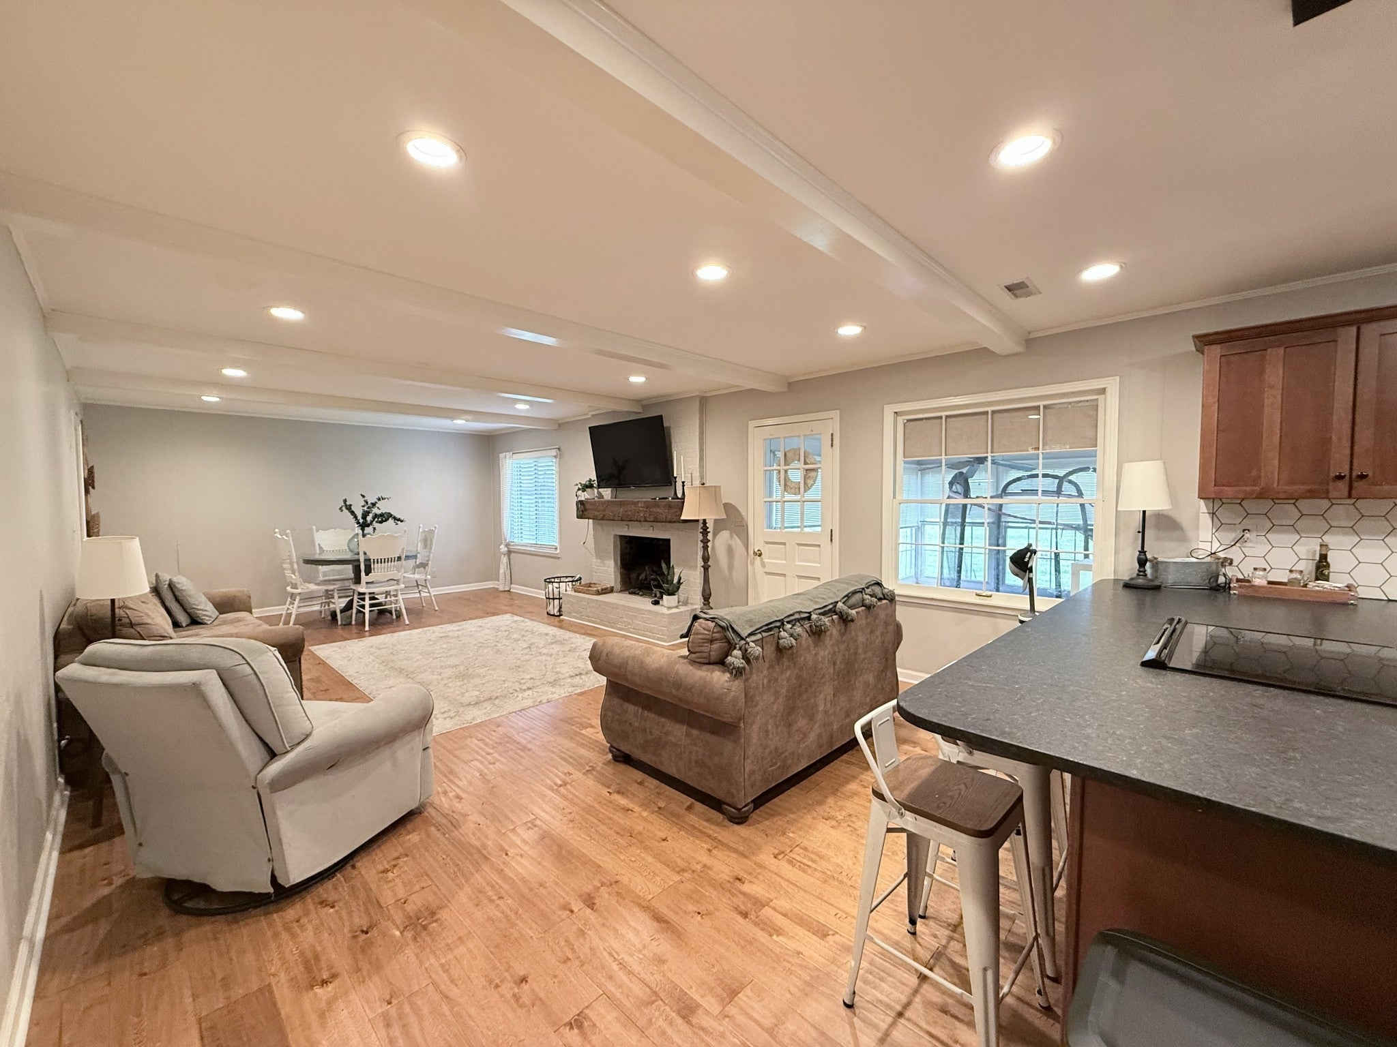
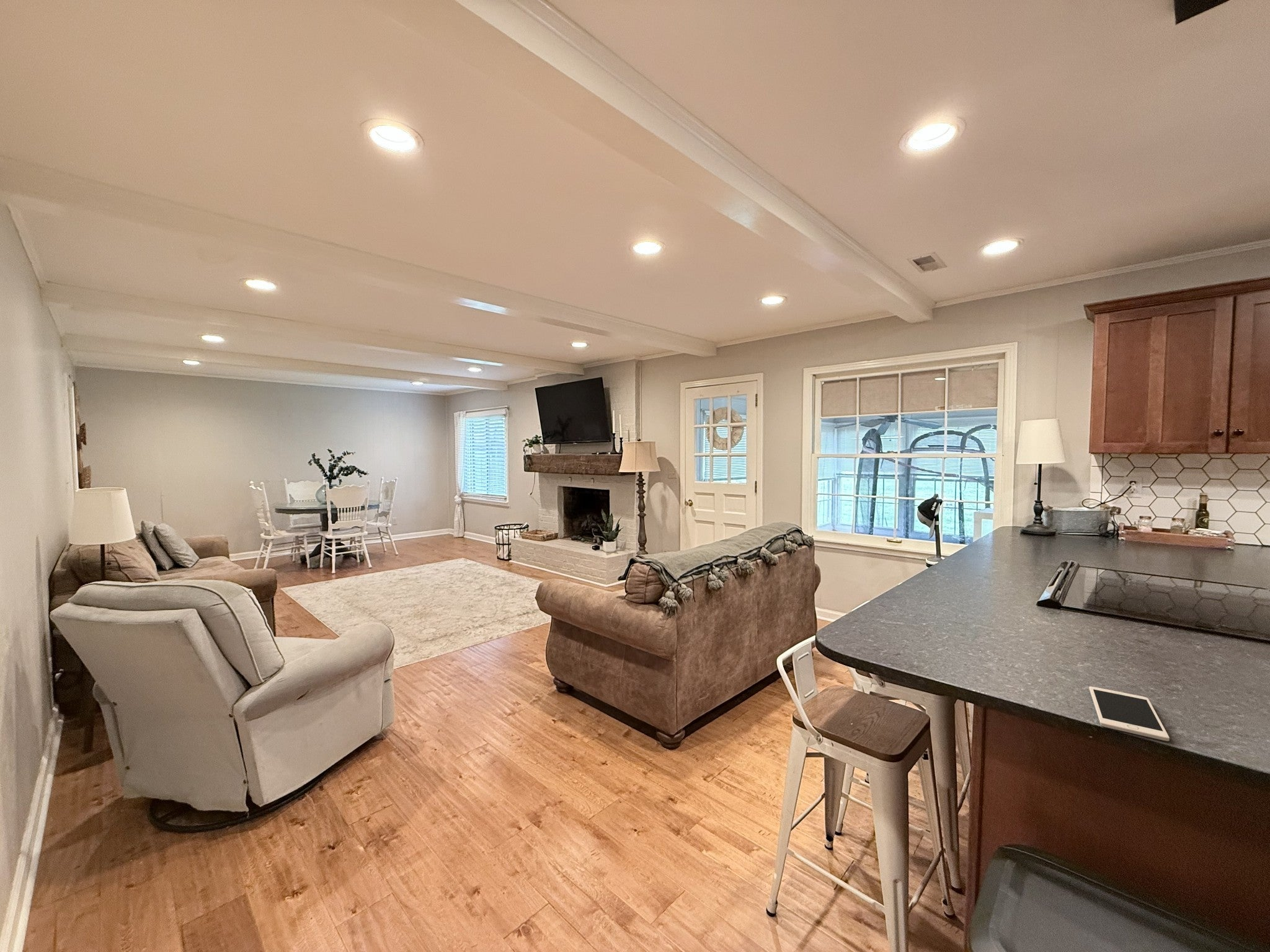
+ cell phone (1125, 711)
